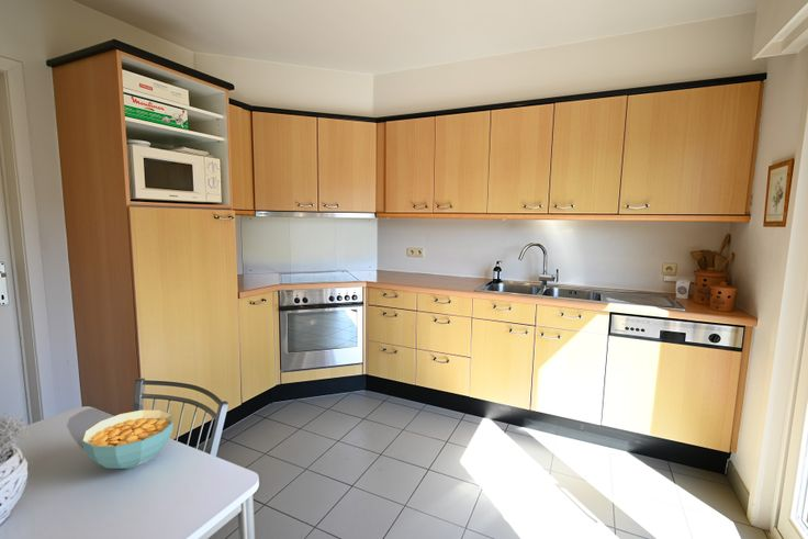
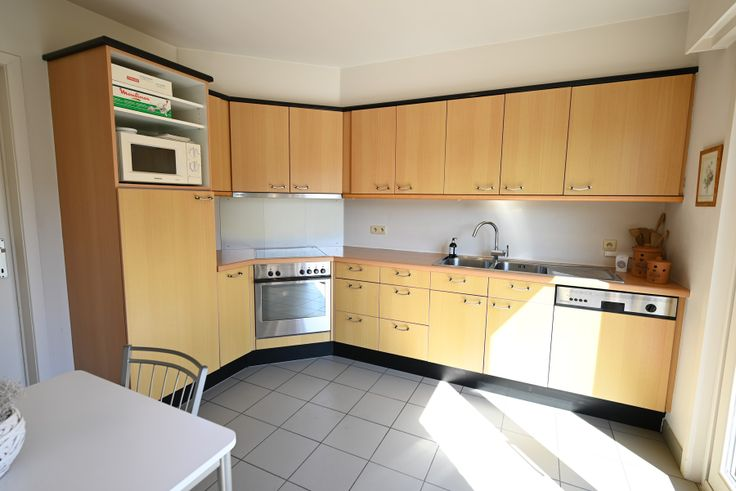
- cereal bowl (131, 443)
